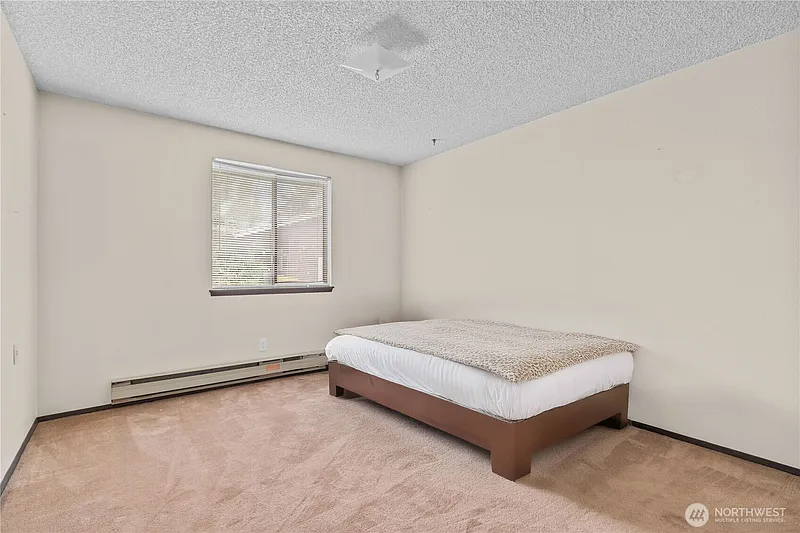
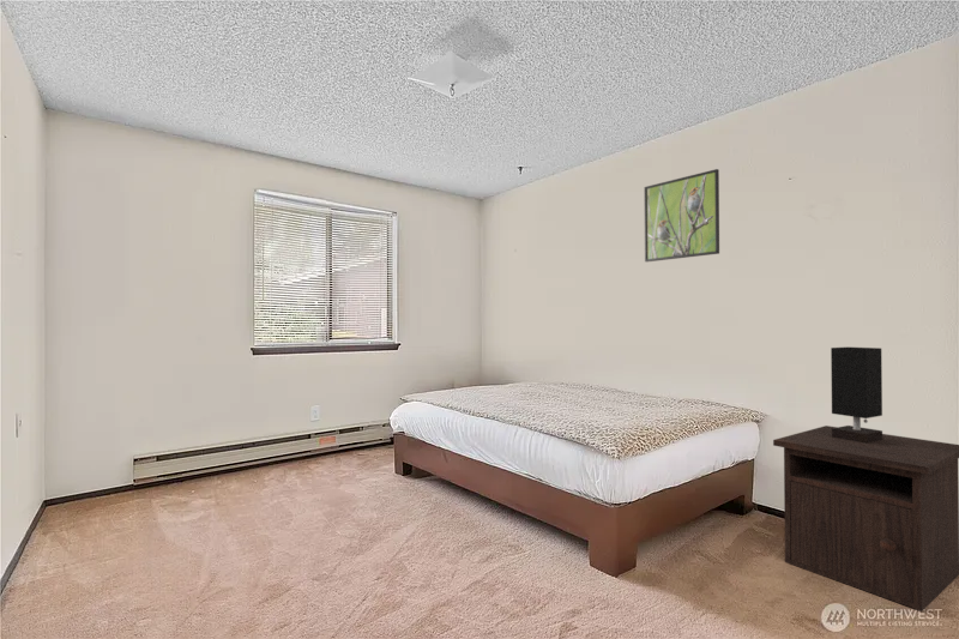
+ nightstand (868, 506)
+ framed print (678, 218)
+ table lamp (856, 392)
